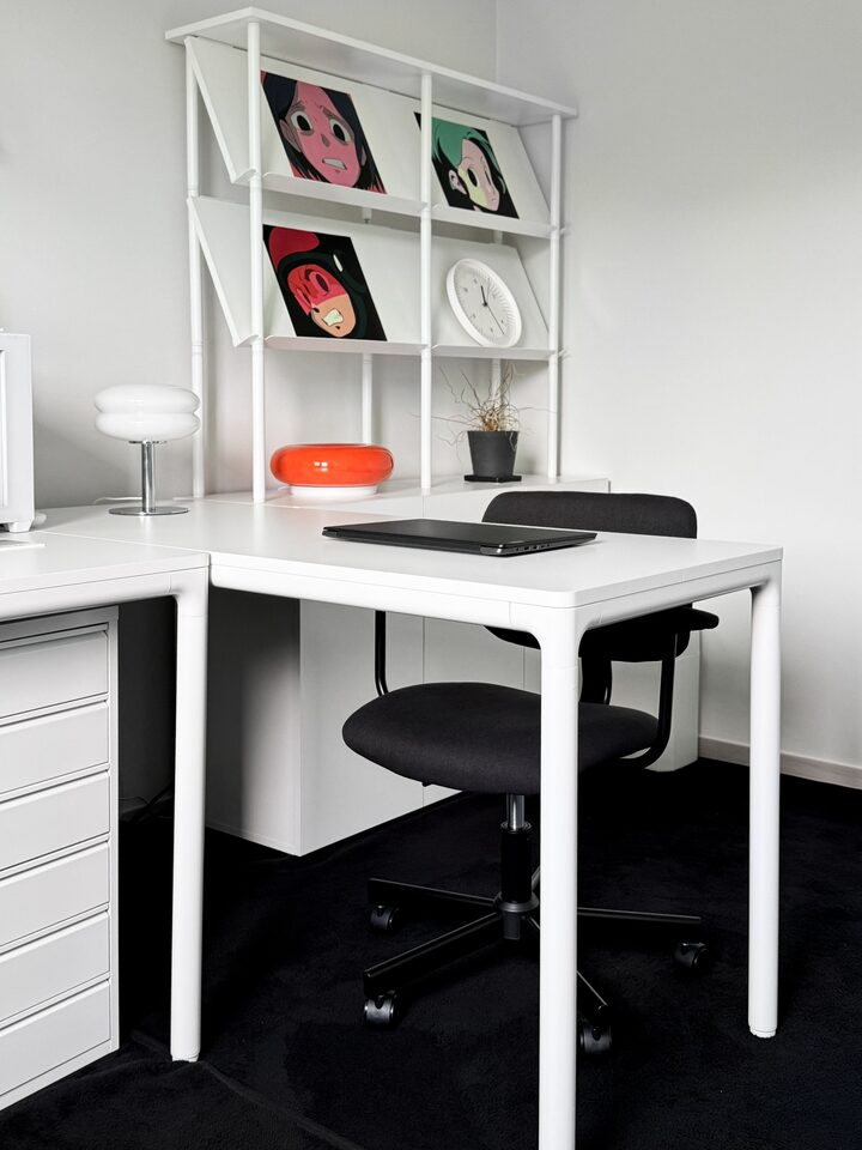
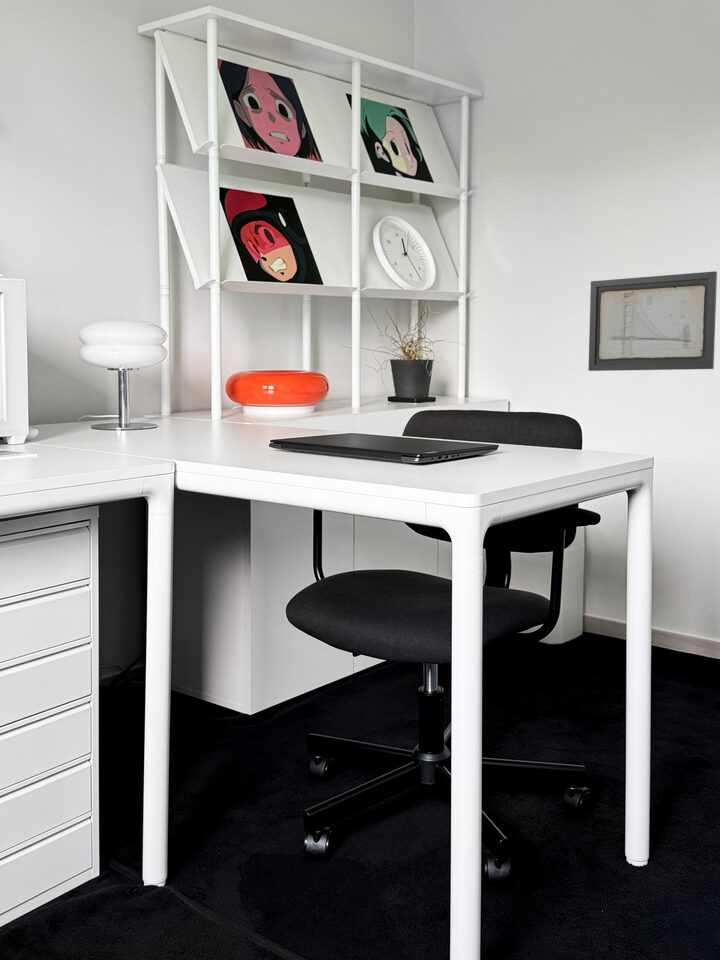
+ wall art (649, 323)
